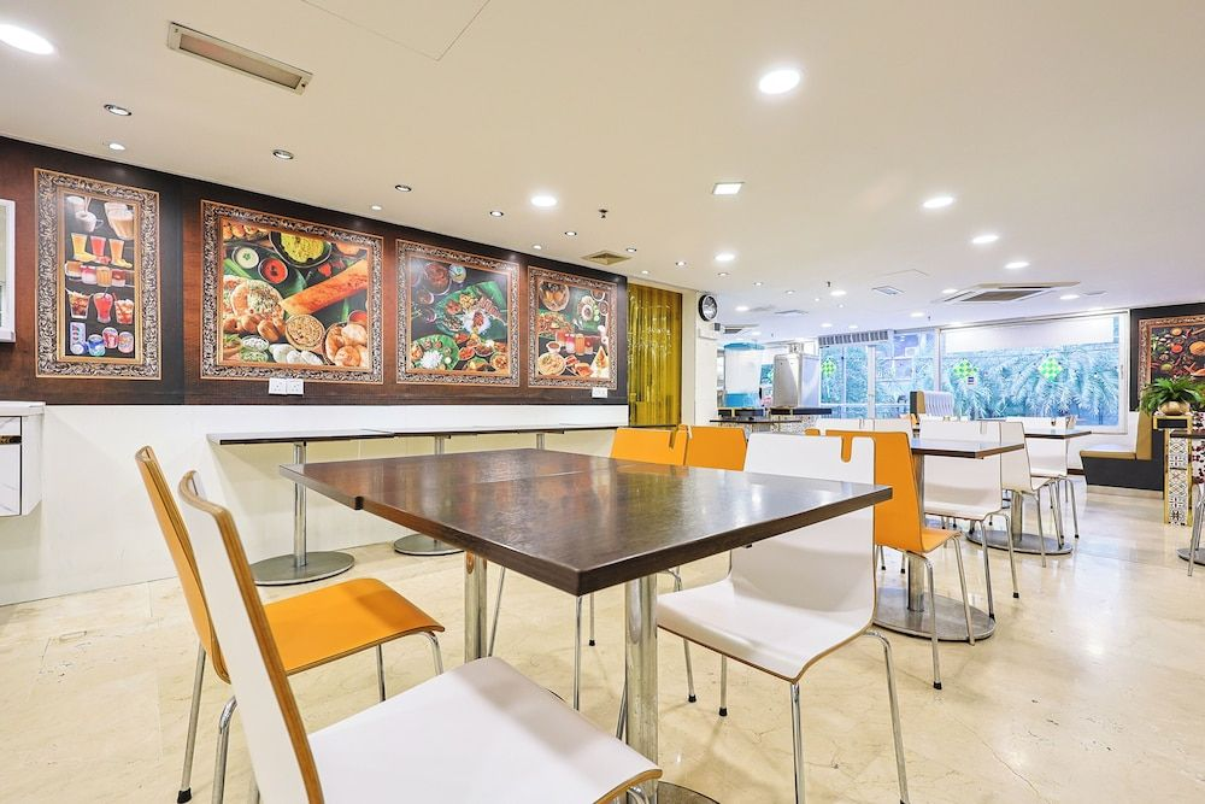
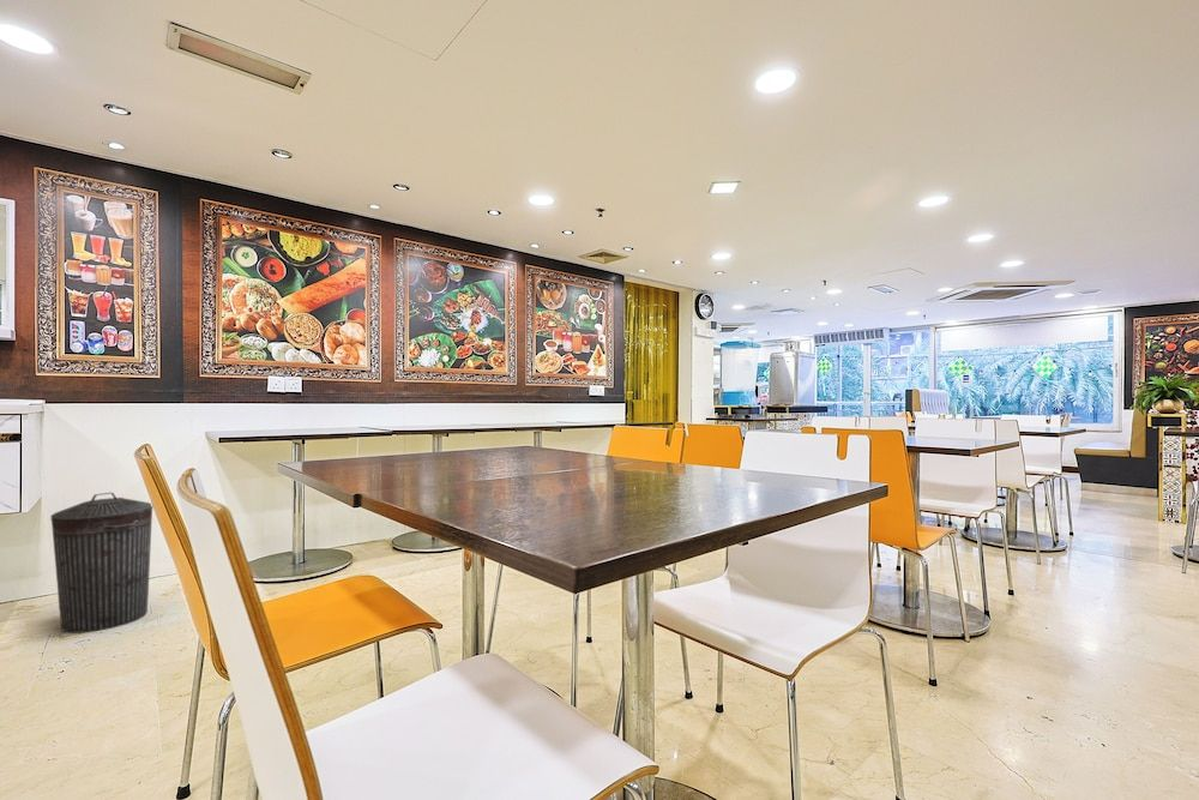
+ trash can (104, 557)
